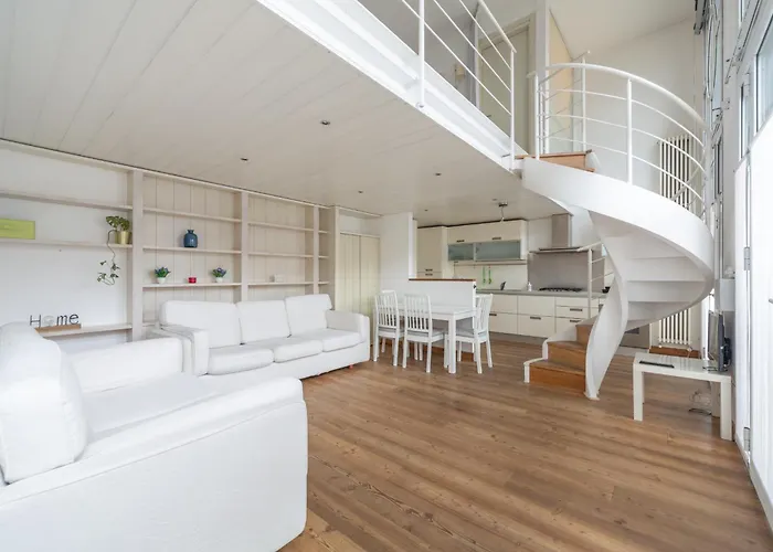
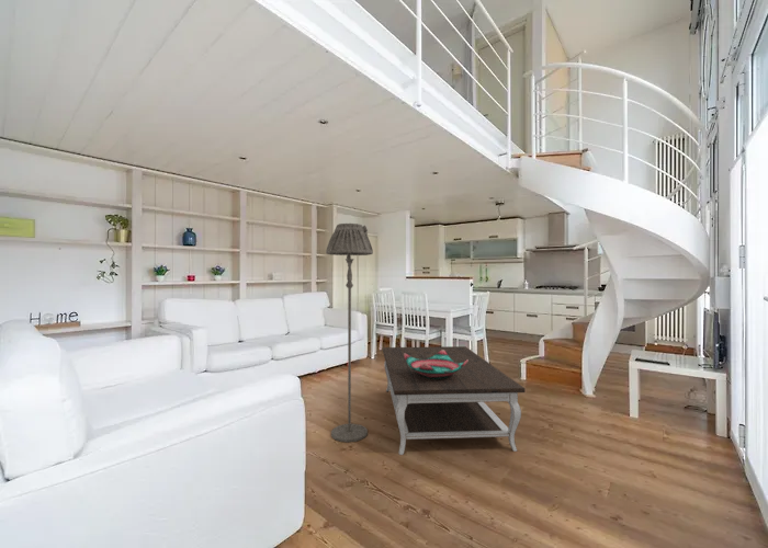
+ decorative bowl (434, 365)
+ floor lamp (349, 329)
+ coffee table (438, 388)
